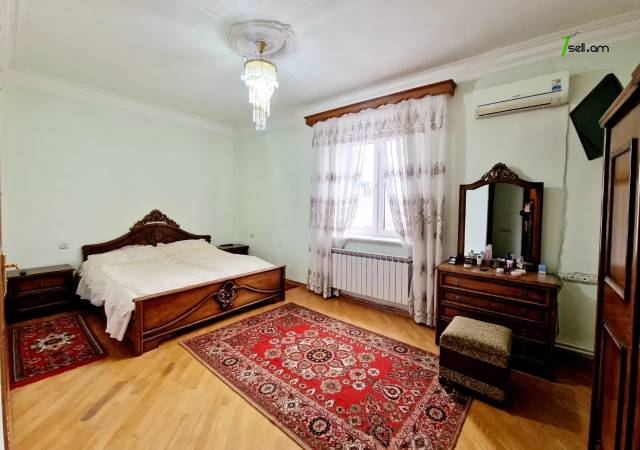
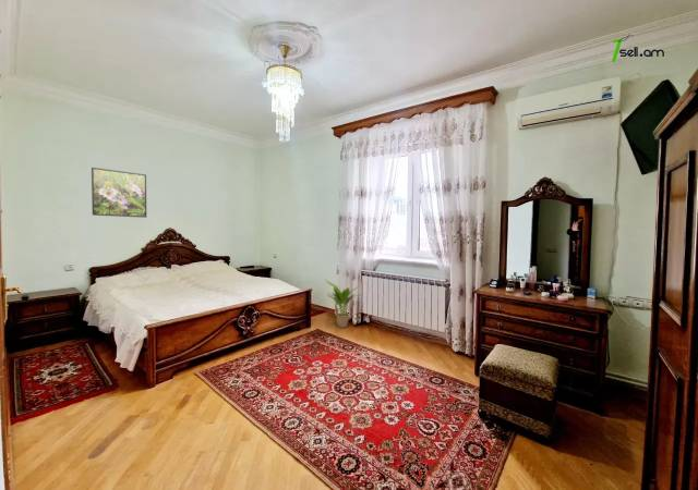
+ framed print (120, 194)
+ potted plant (340, 303)
